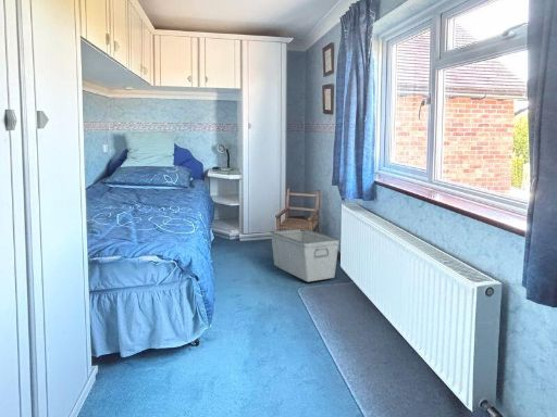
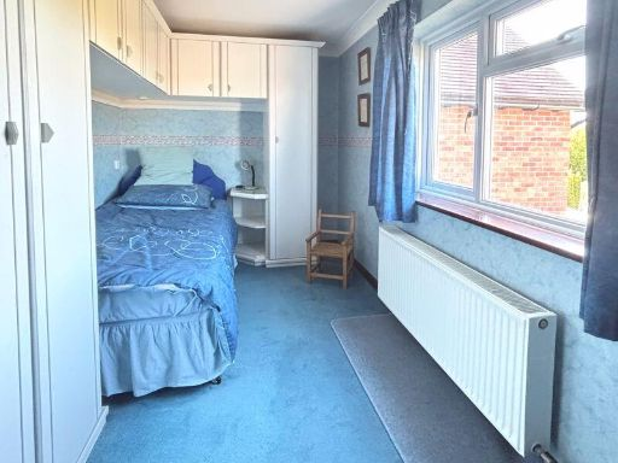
- storage bin (302, 253)
